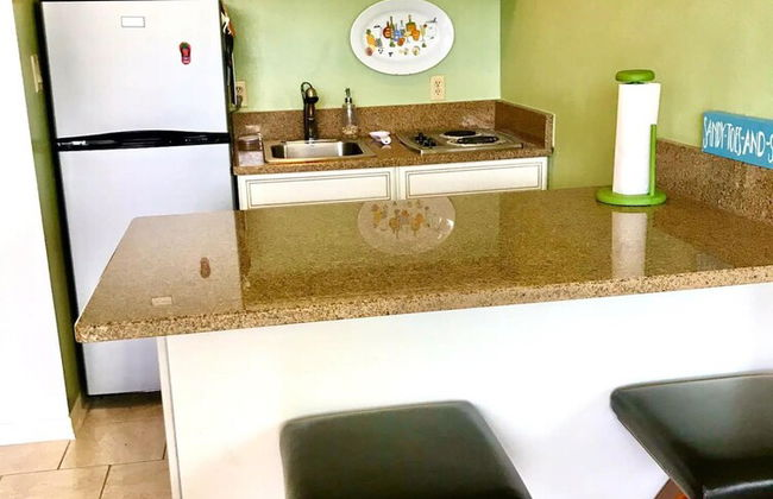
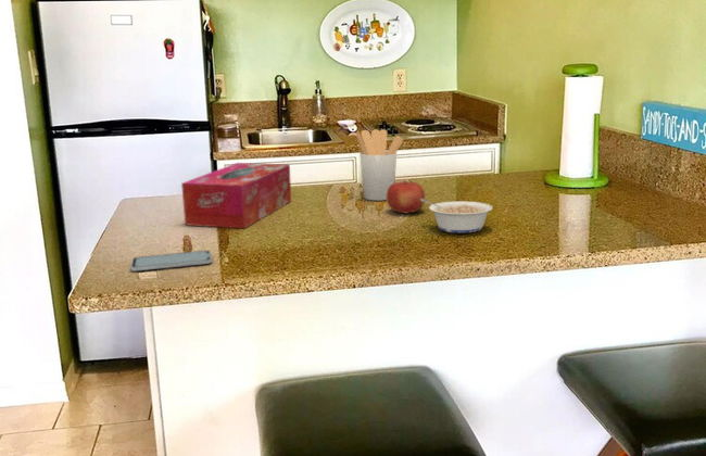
+ fruit (405, 194)
+ smartphone (172, 259)
+ tissue box (240, 192)
+ utensil holder (377, 162)
+ legume (457, 215)
